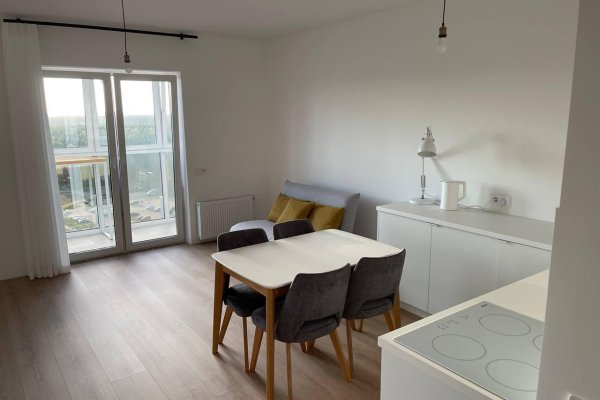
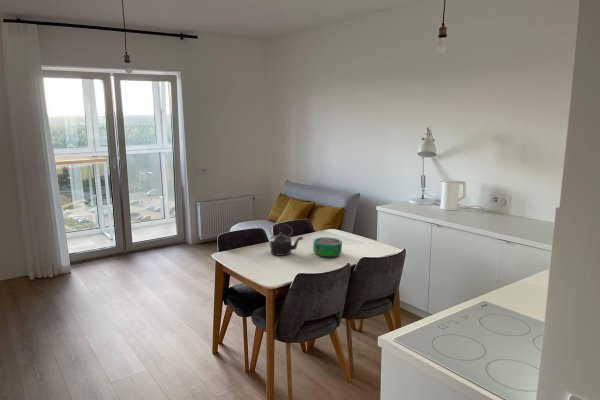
+ decorative bowl (327, 247)
+ kettle (286, 238)
